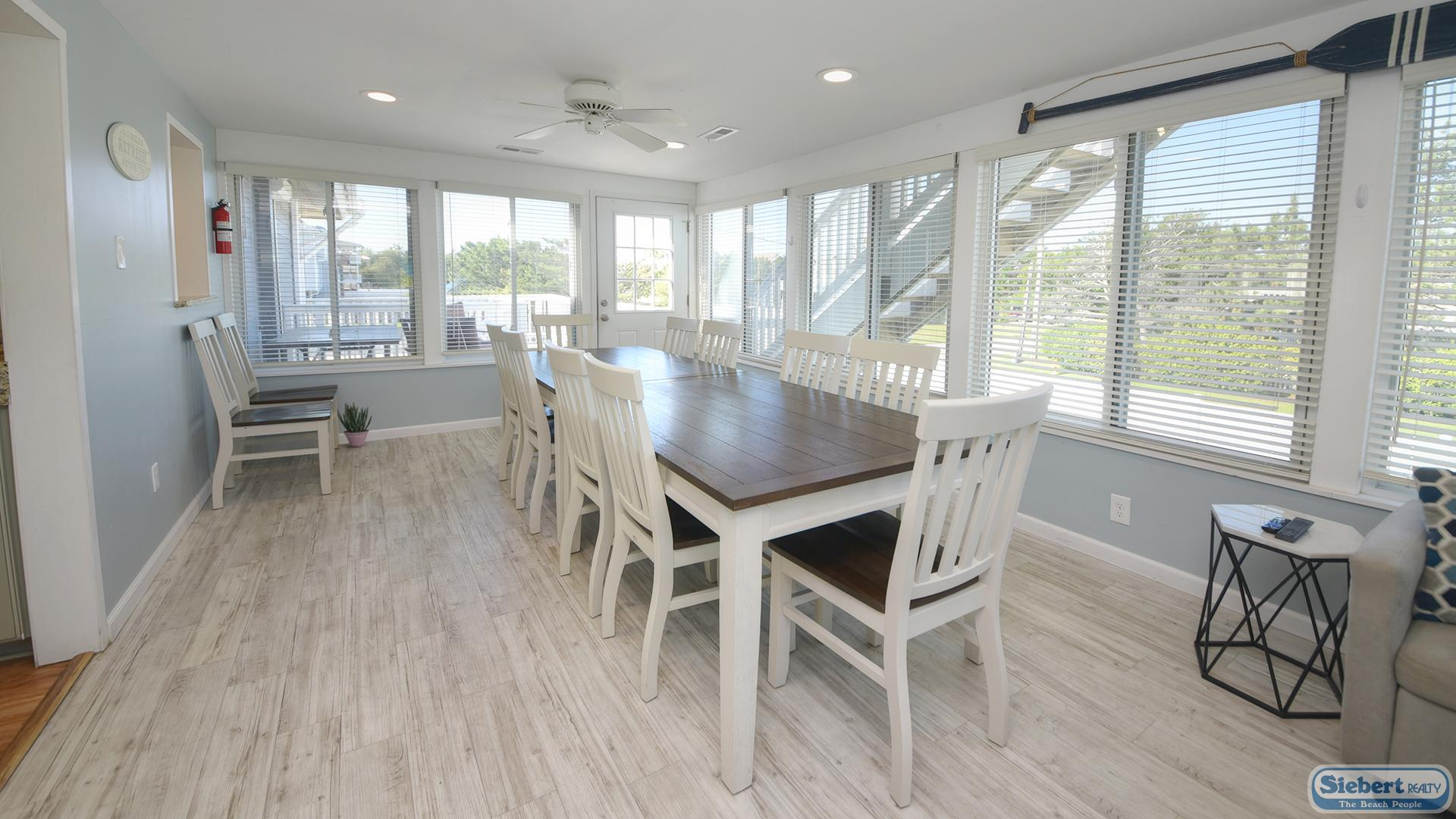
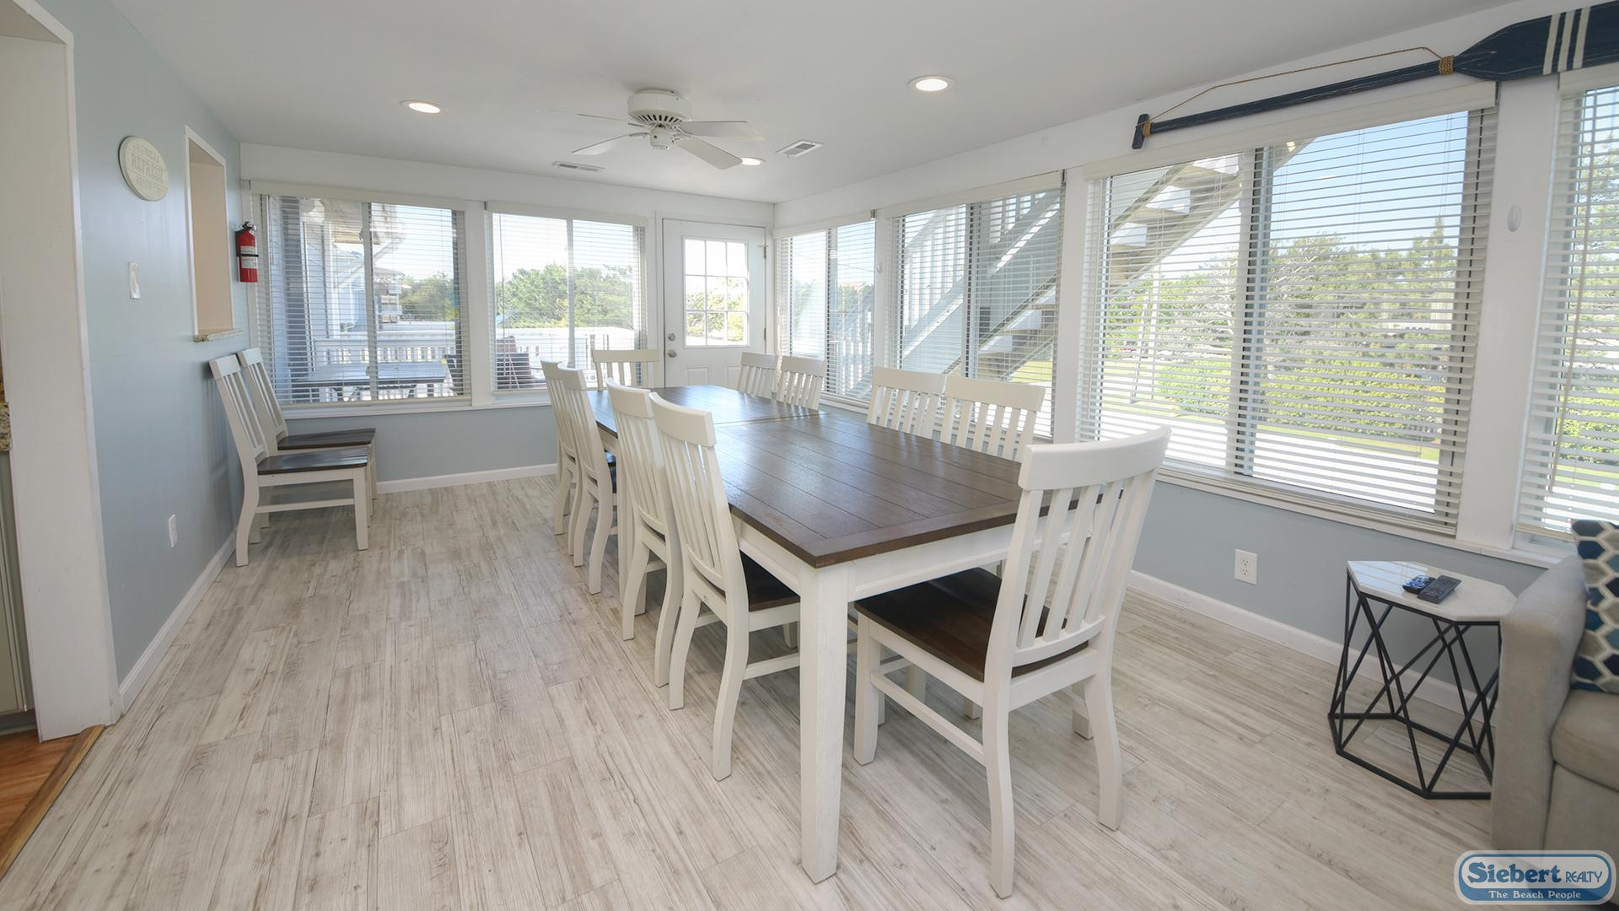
- potted plant (354, 424)
